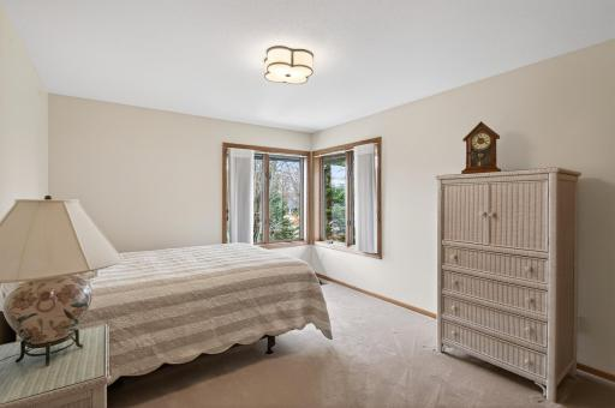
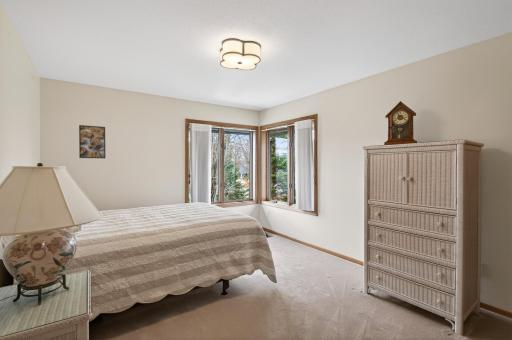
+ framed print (92, 142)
